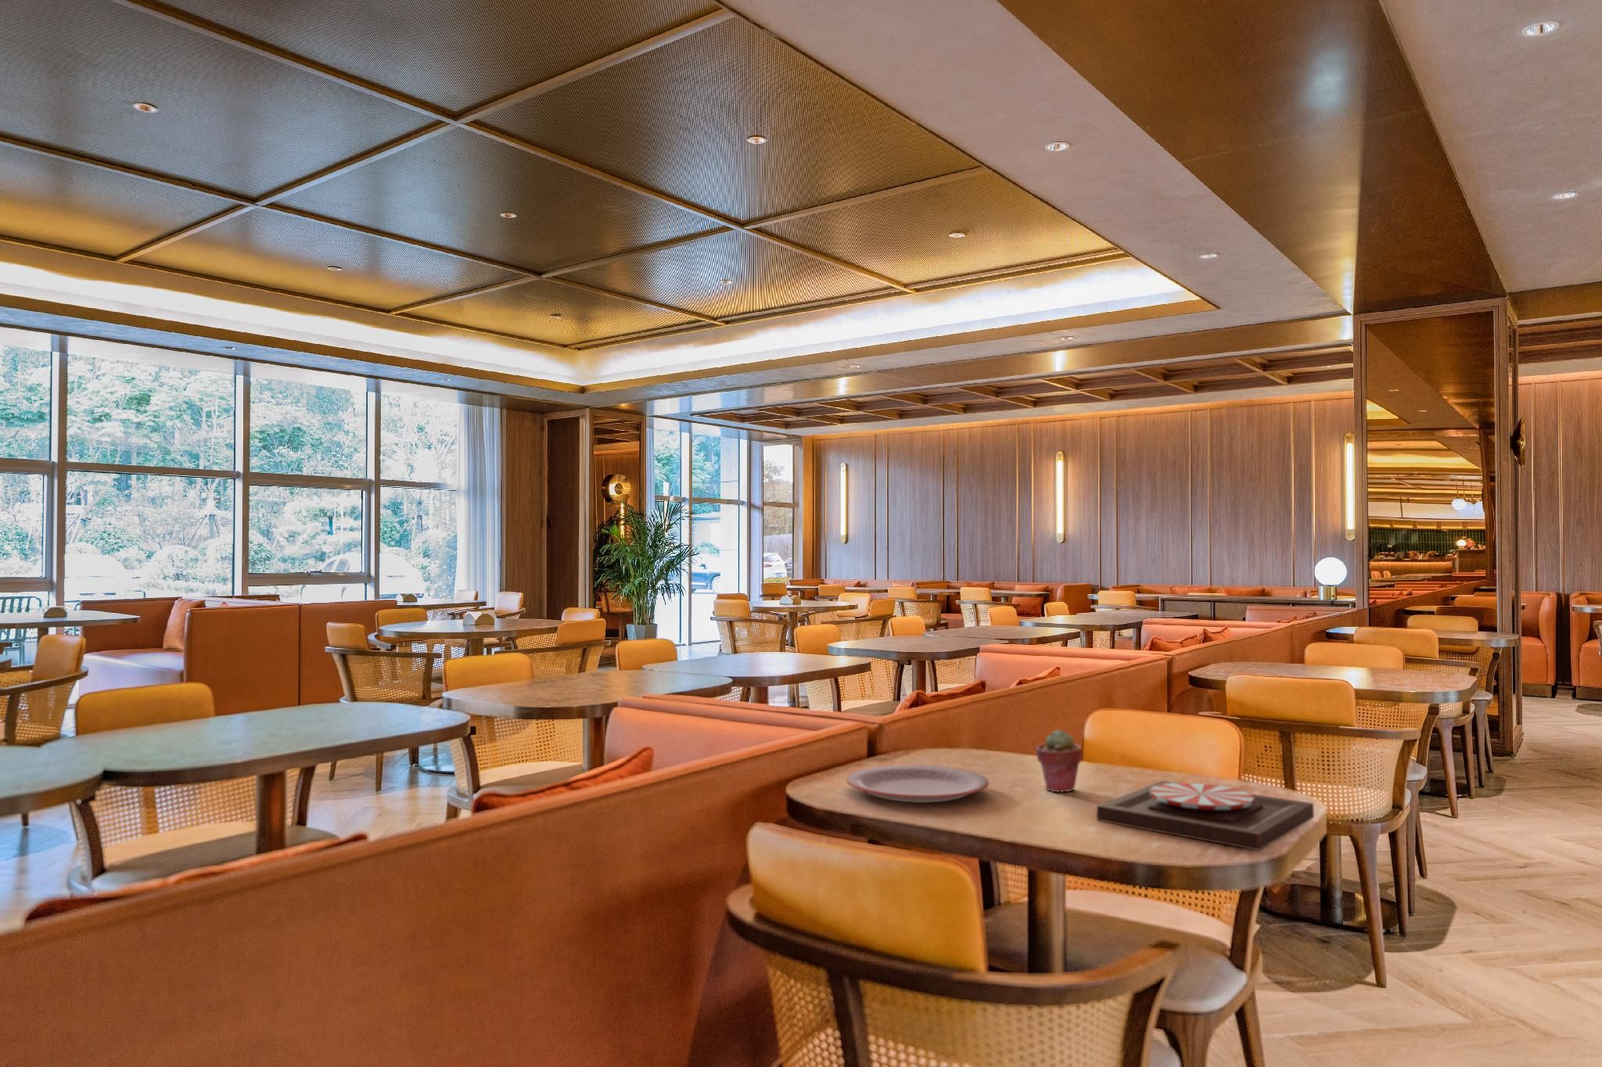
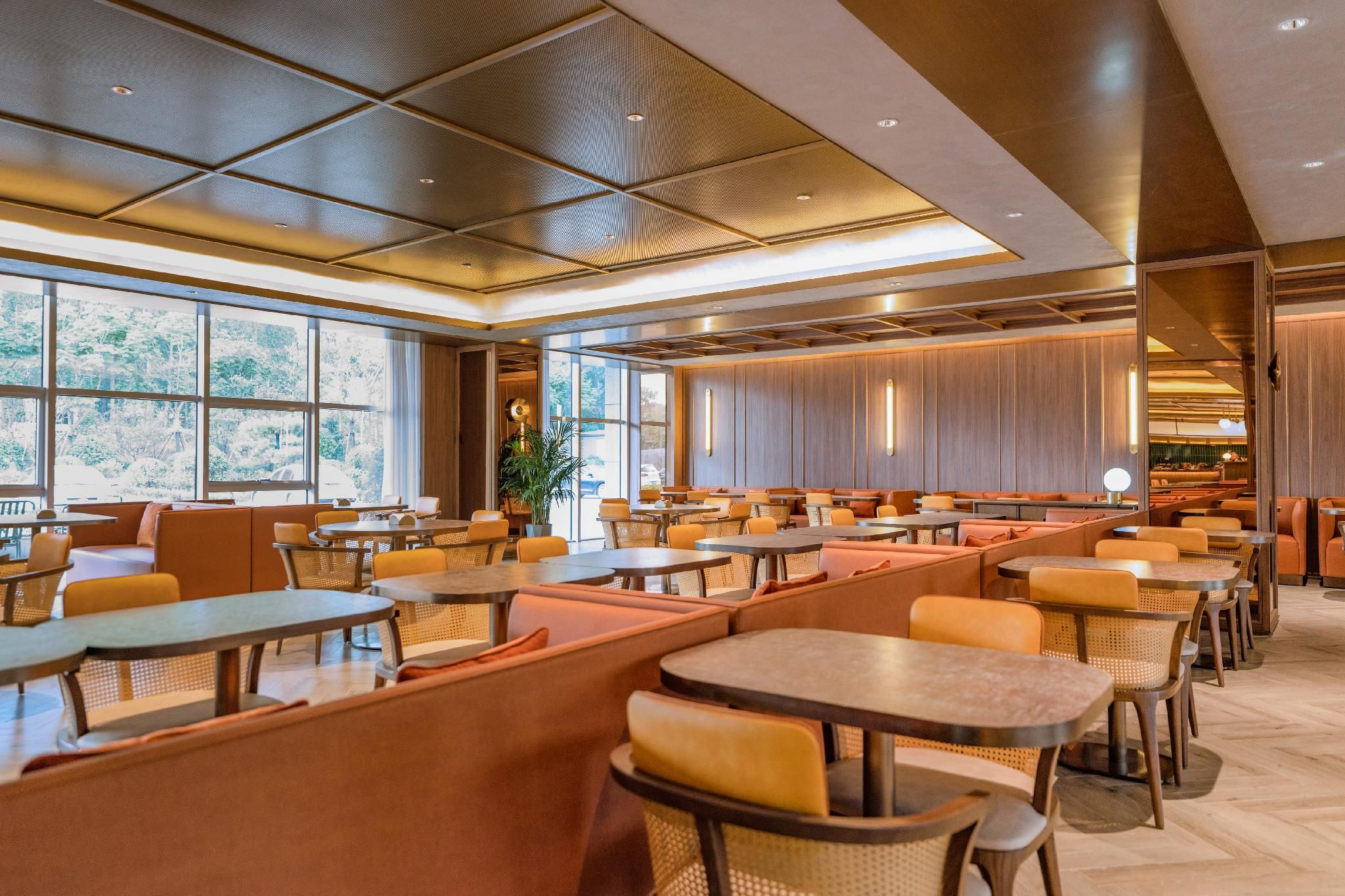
- plate (917, 785)
- plate (1205, 806)
- potted succulent (1059, 759)
